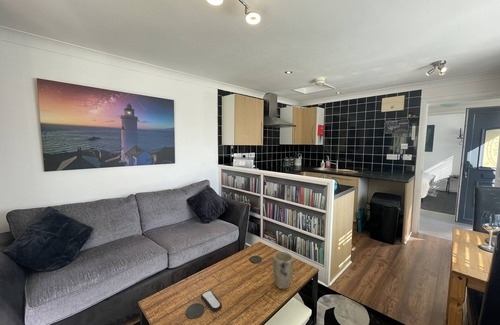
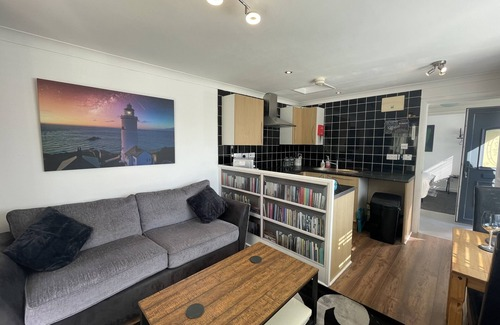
- plant pot (282, 270)
- remote control (211, 300)
